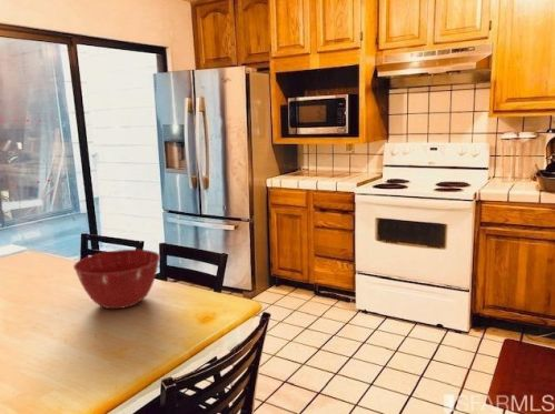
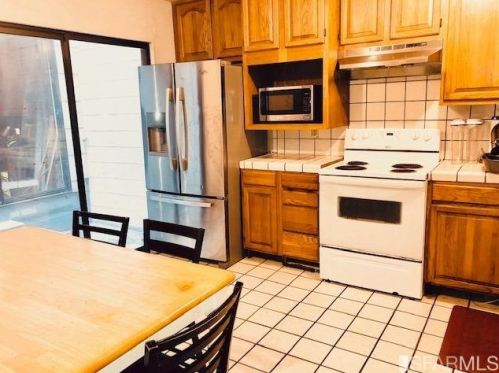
- mixing bowl (119, 281)
